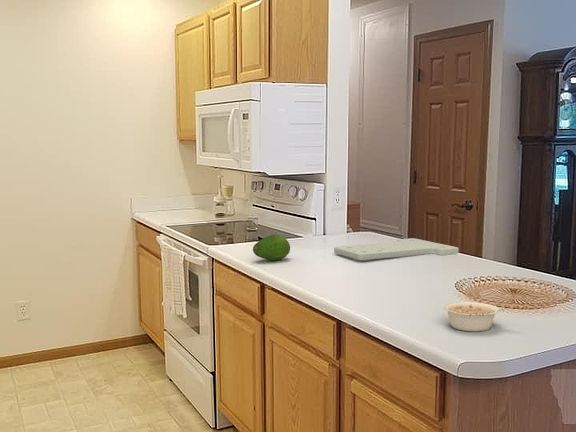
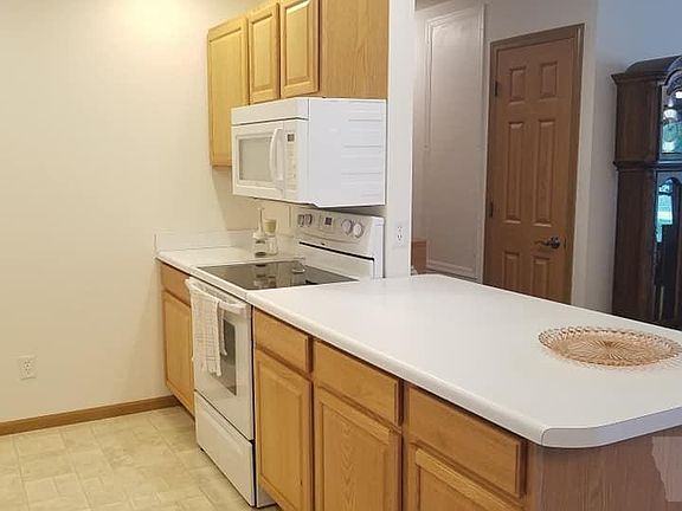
- fruit (271, 247)
- cutting board (392, 249)
- legume (472, 315)
